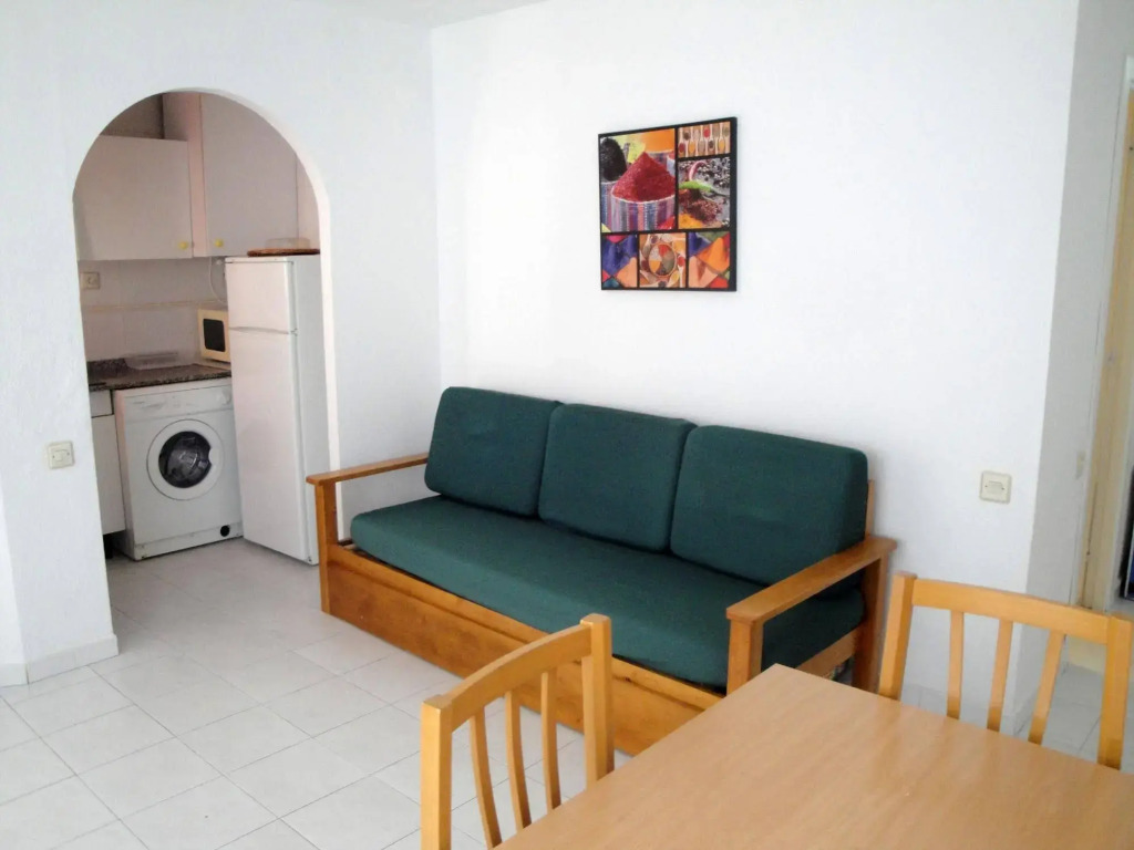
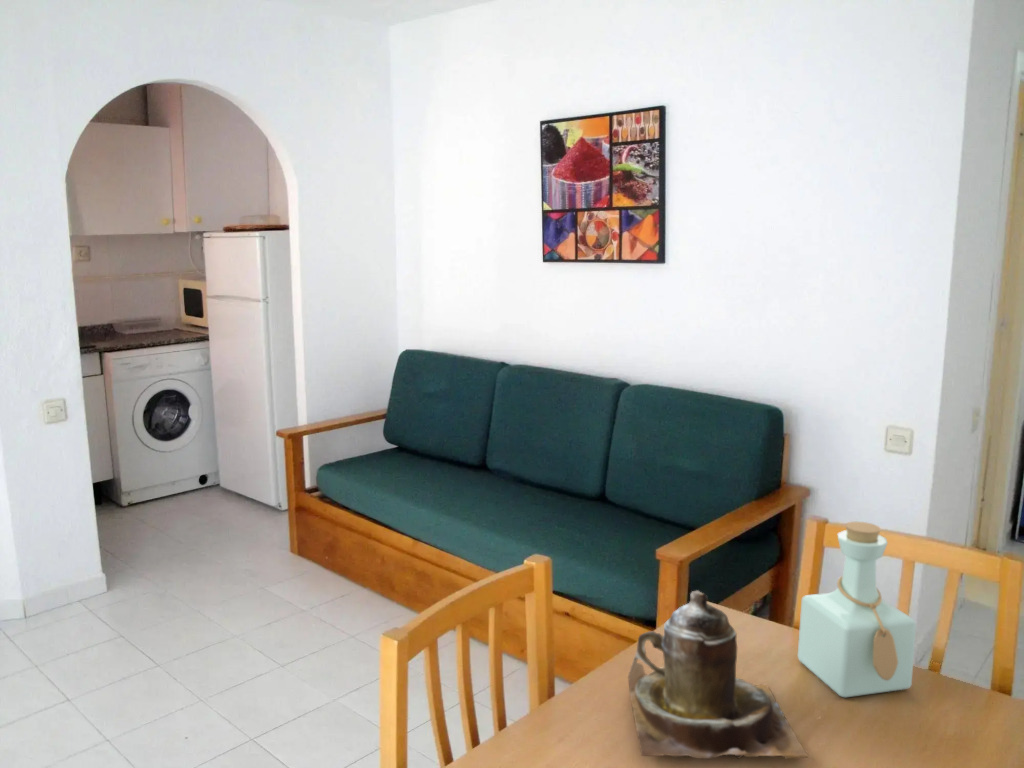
+ teapot (712, 662)
+ bottle (862, 605)
